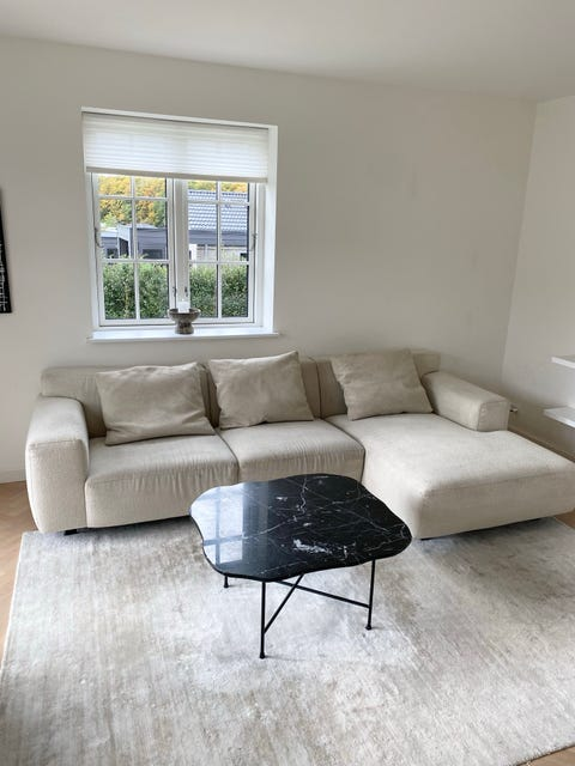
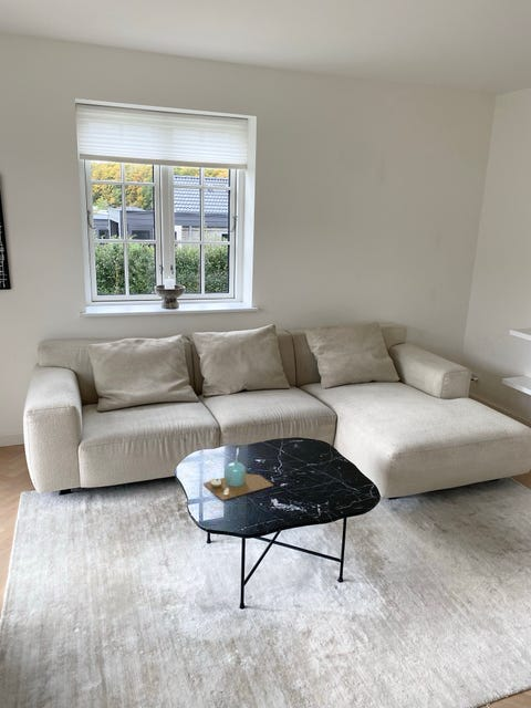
+ candle (238, 466)
